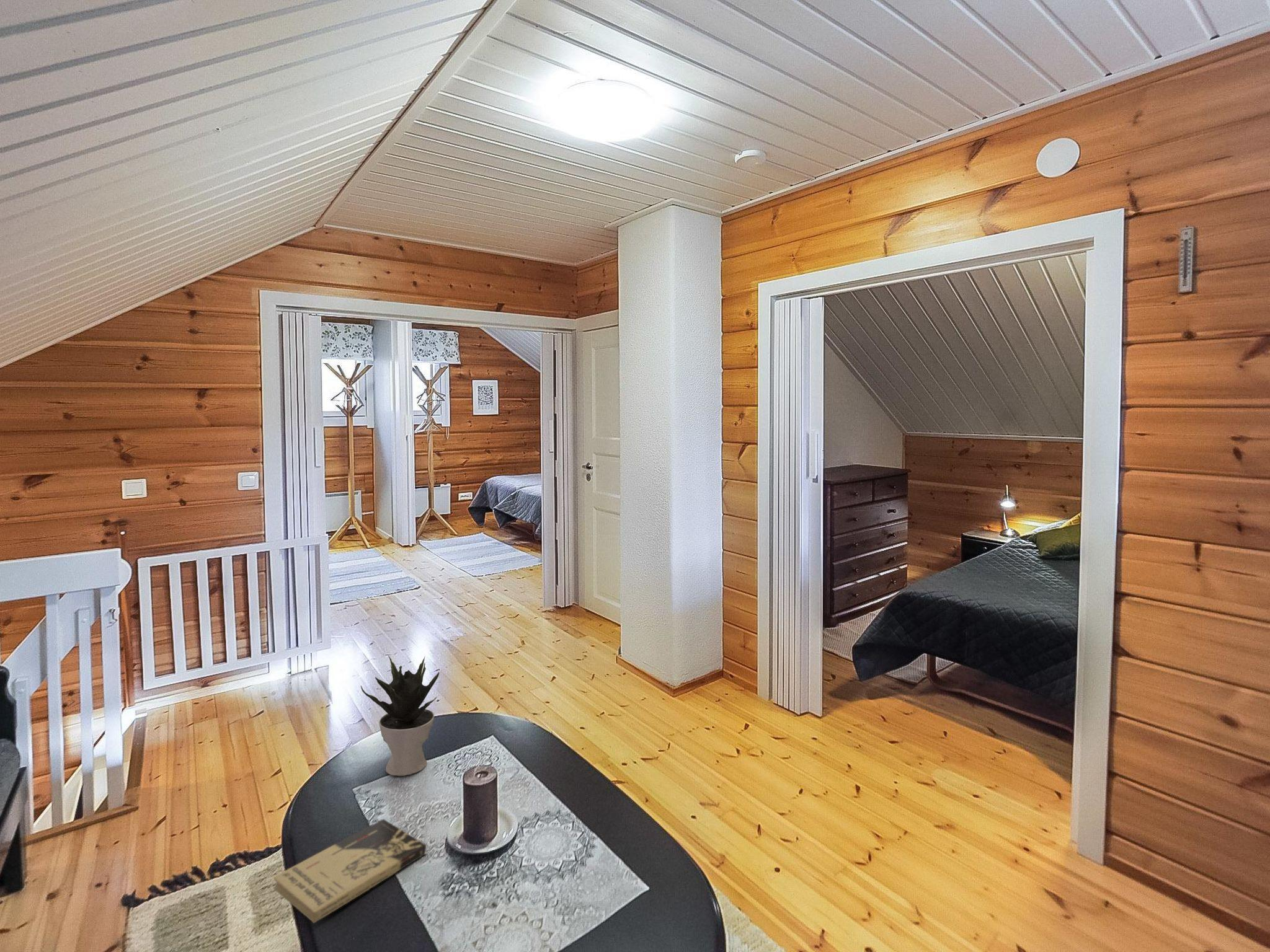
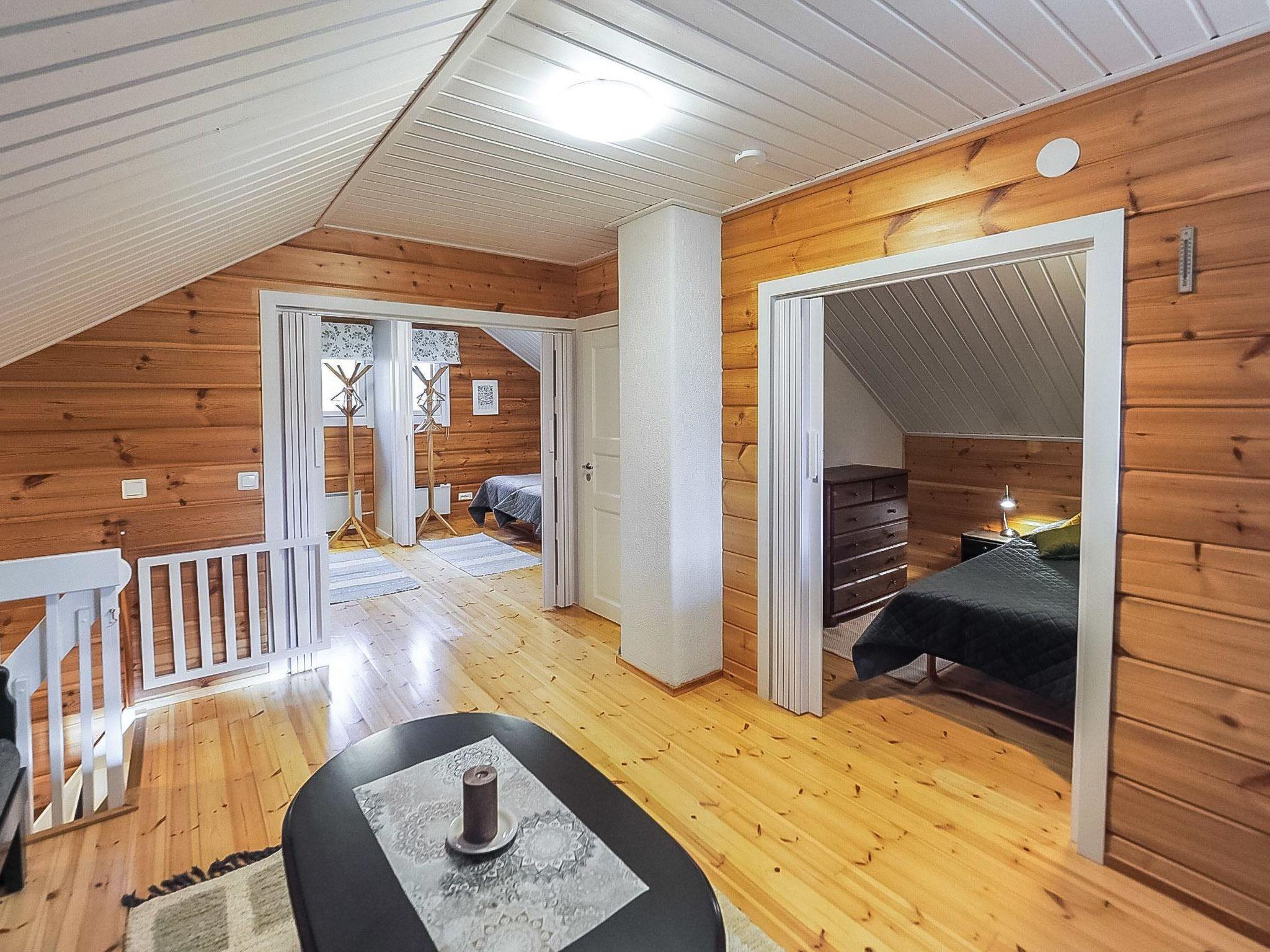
- book (352, 865)
- potted plant (403, 711)
